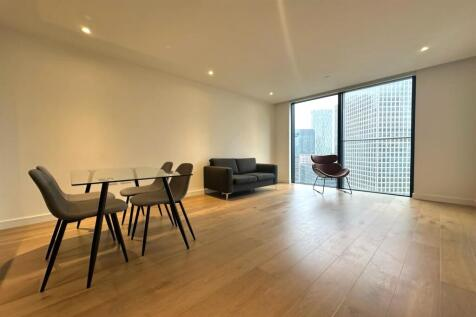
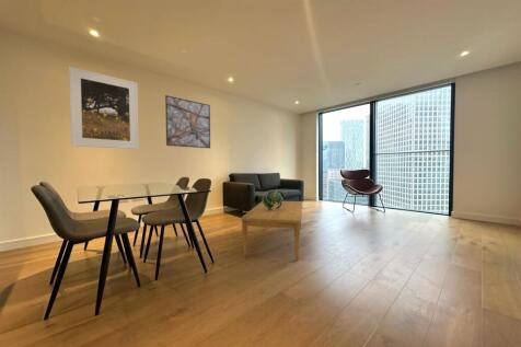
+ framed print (106, 112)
+ decorative globe (273, 198)
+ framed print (189, 124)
+ coffee table (277, 223)
